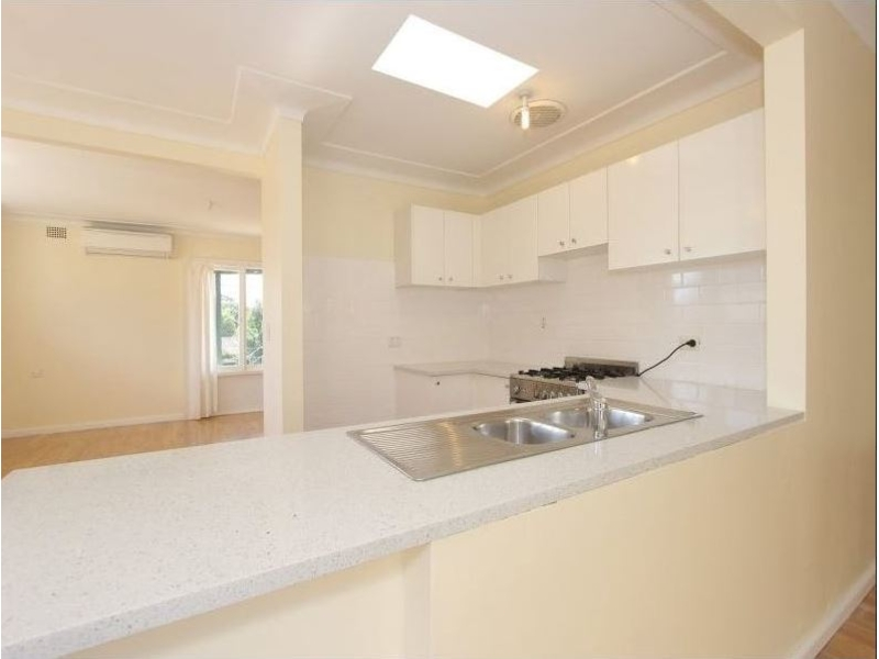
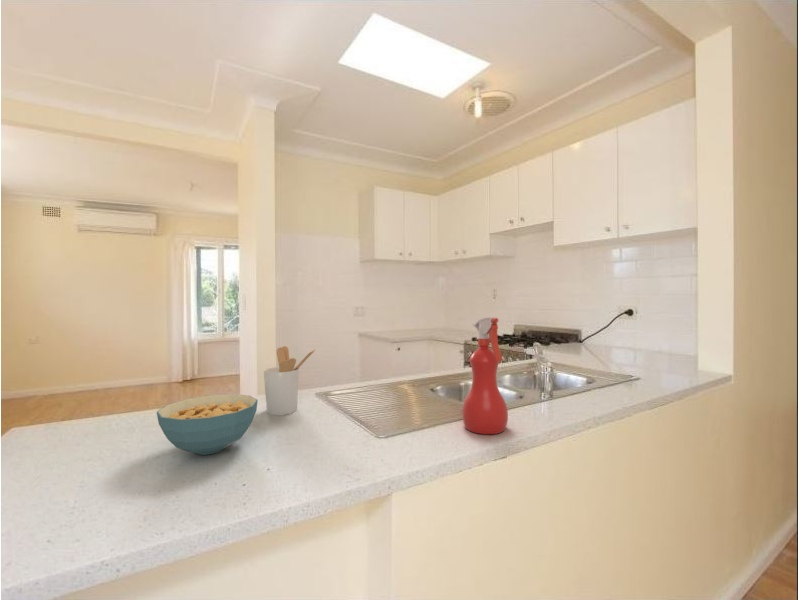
+ spray bottle (486, 373)
+ cereal bowl (210, 427)
+ utensil holder (290, 379)
